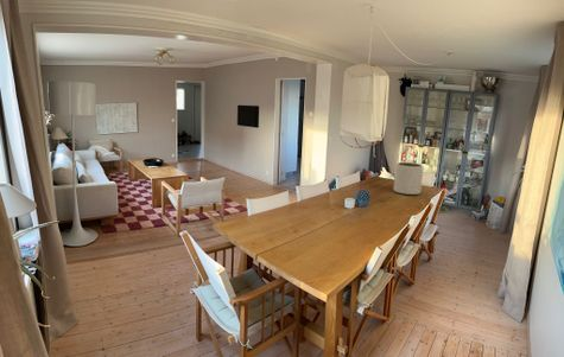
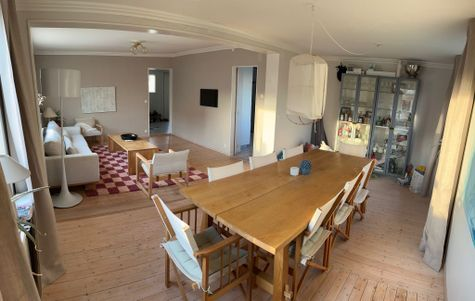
- plant pot (407, 178)
